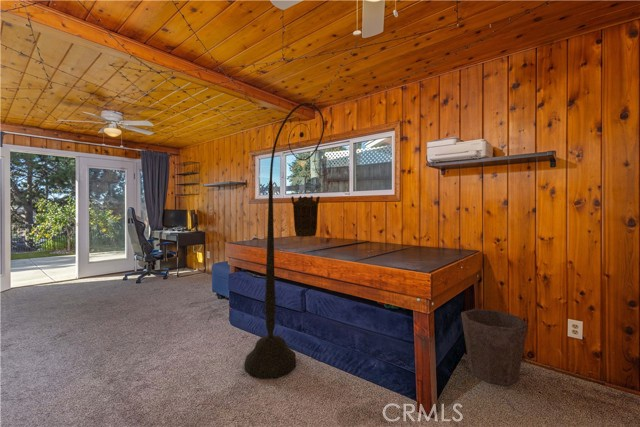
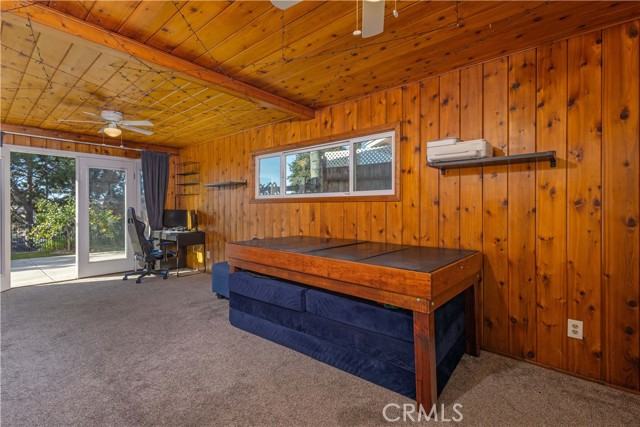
- floor lamp (296, 235)
- waste bin (492, 345)
